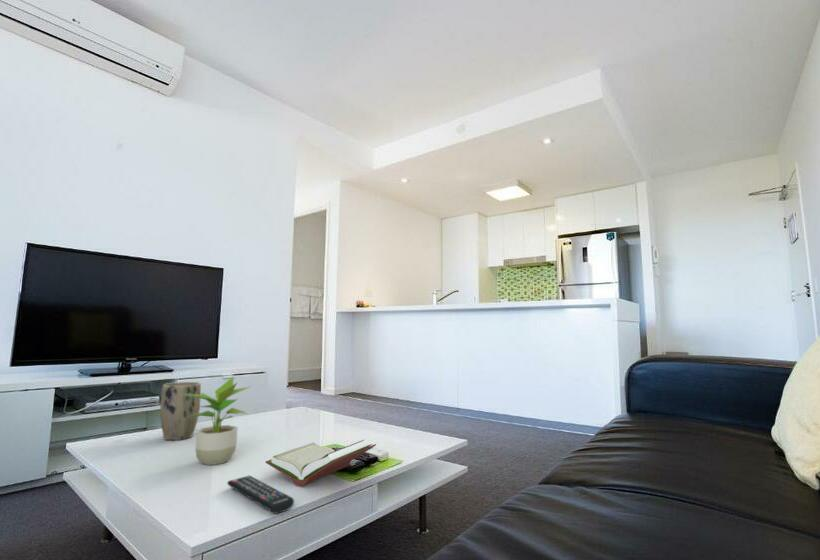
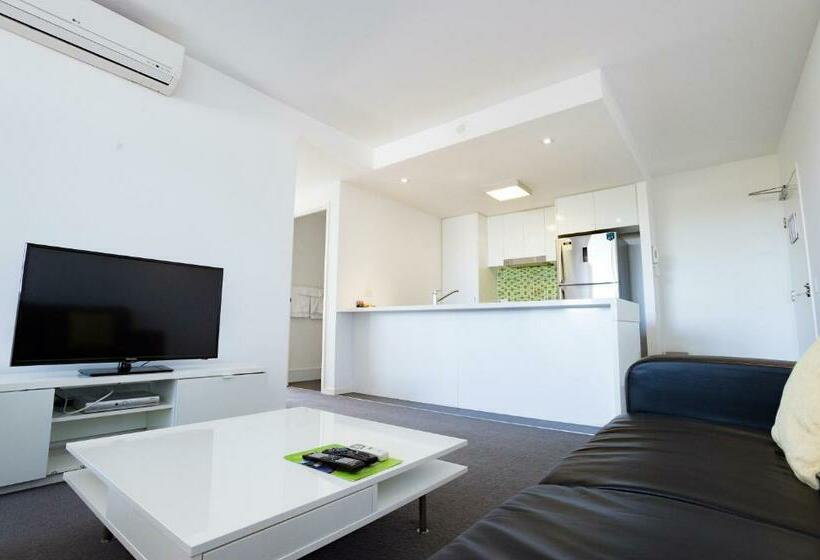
- plant pot (180, 410)
- book (321, 458)
- remote control (258, 492)
- potted plant (216, 418)
